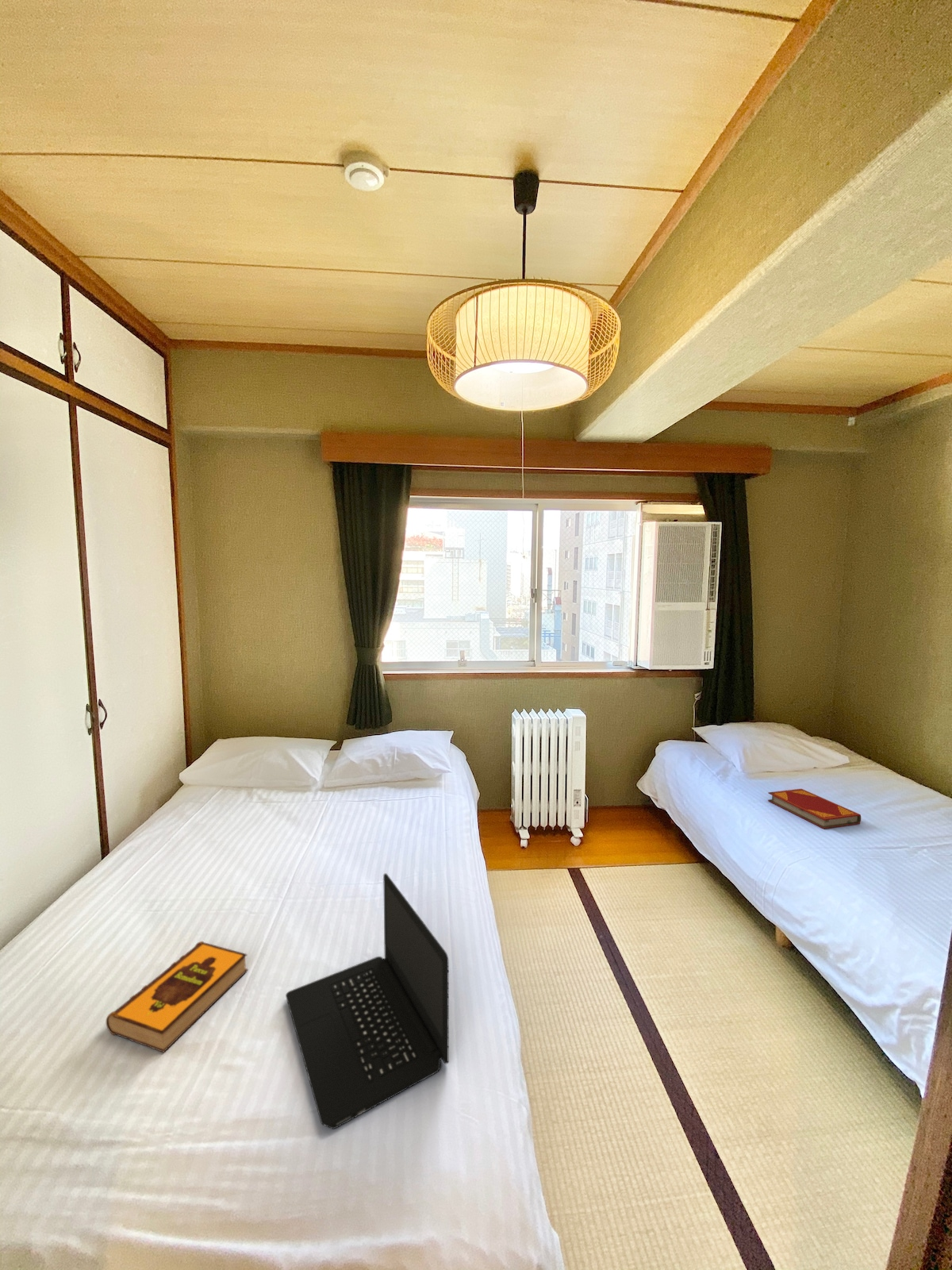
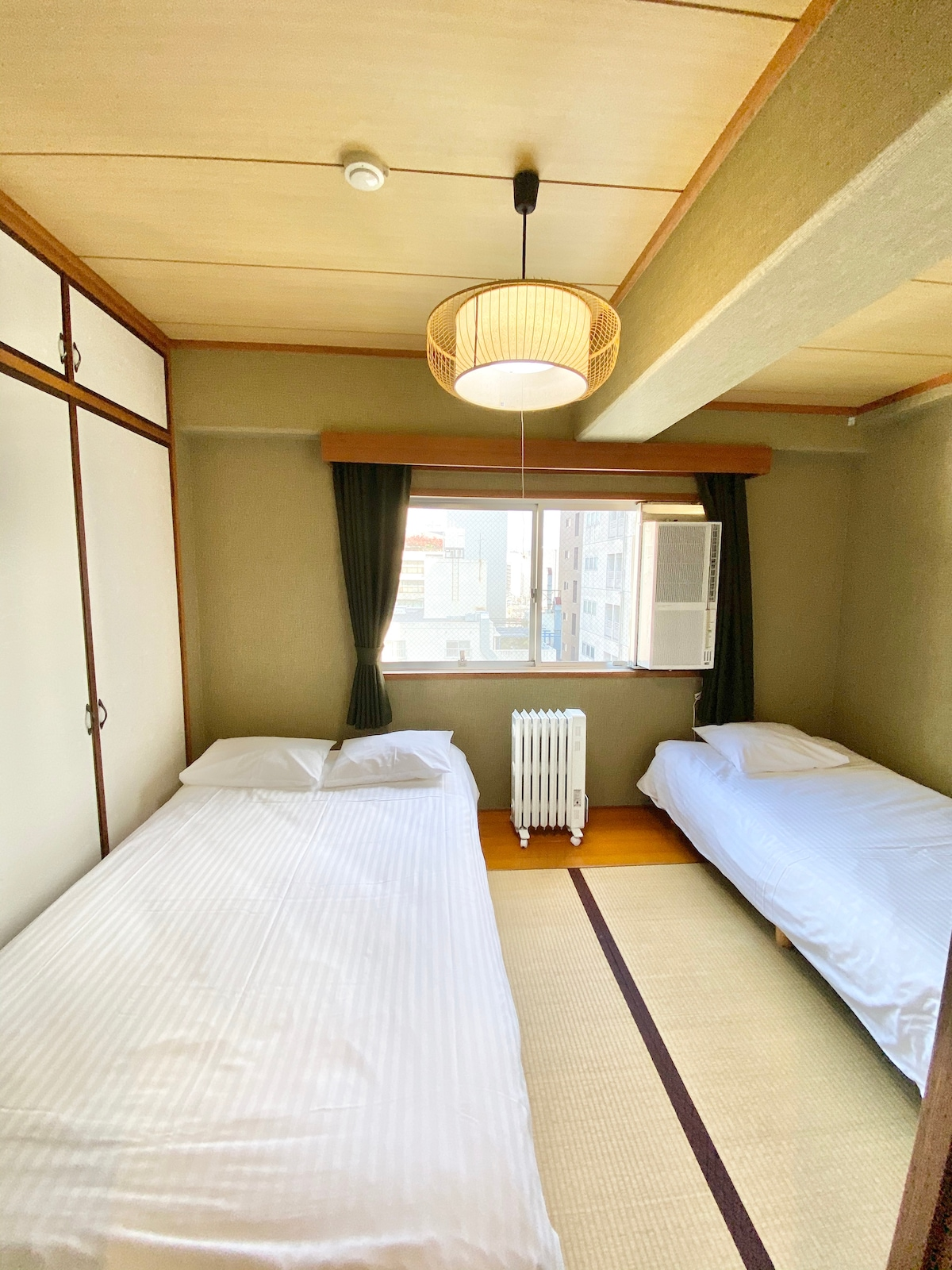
- hardback book (182, 990)
- laptop (359, 979)
- hardback book (812, 807)
